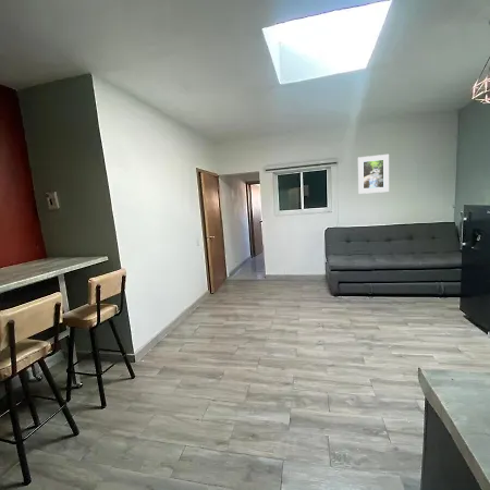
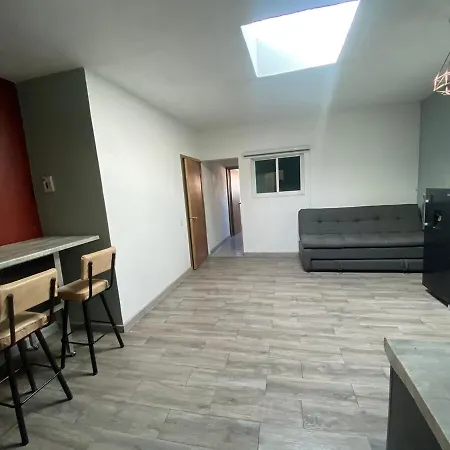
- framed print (372, 174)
